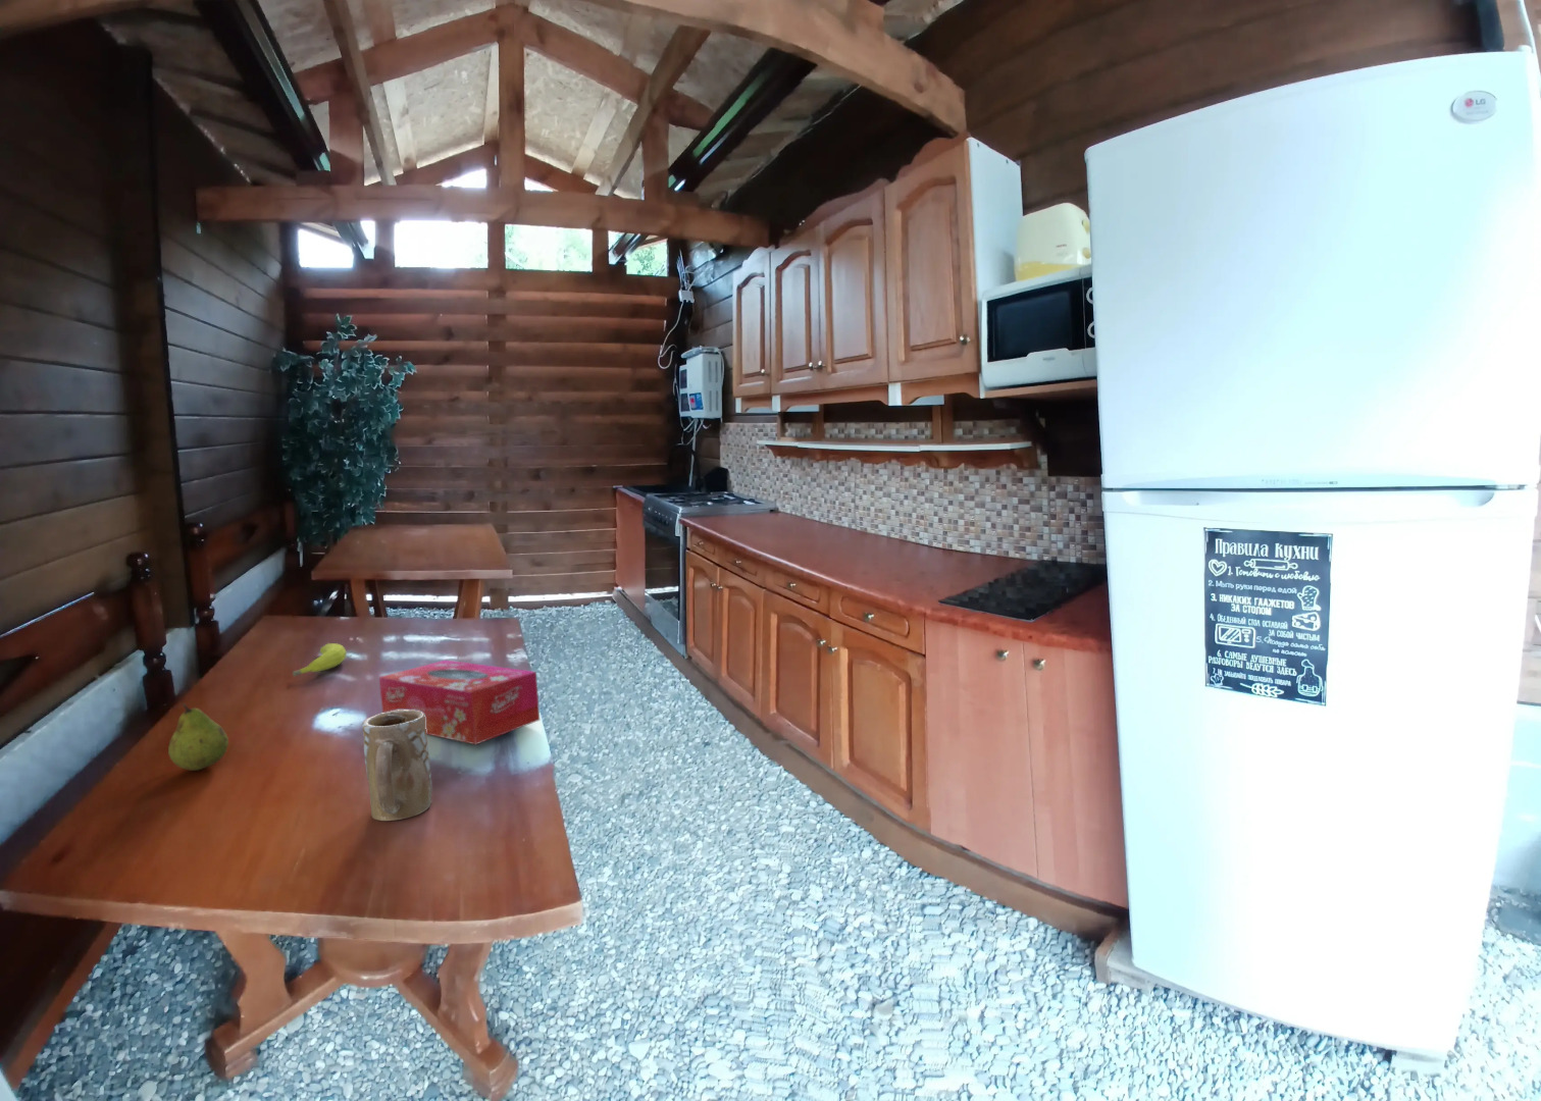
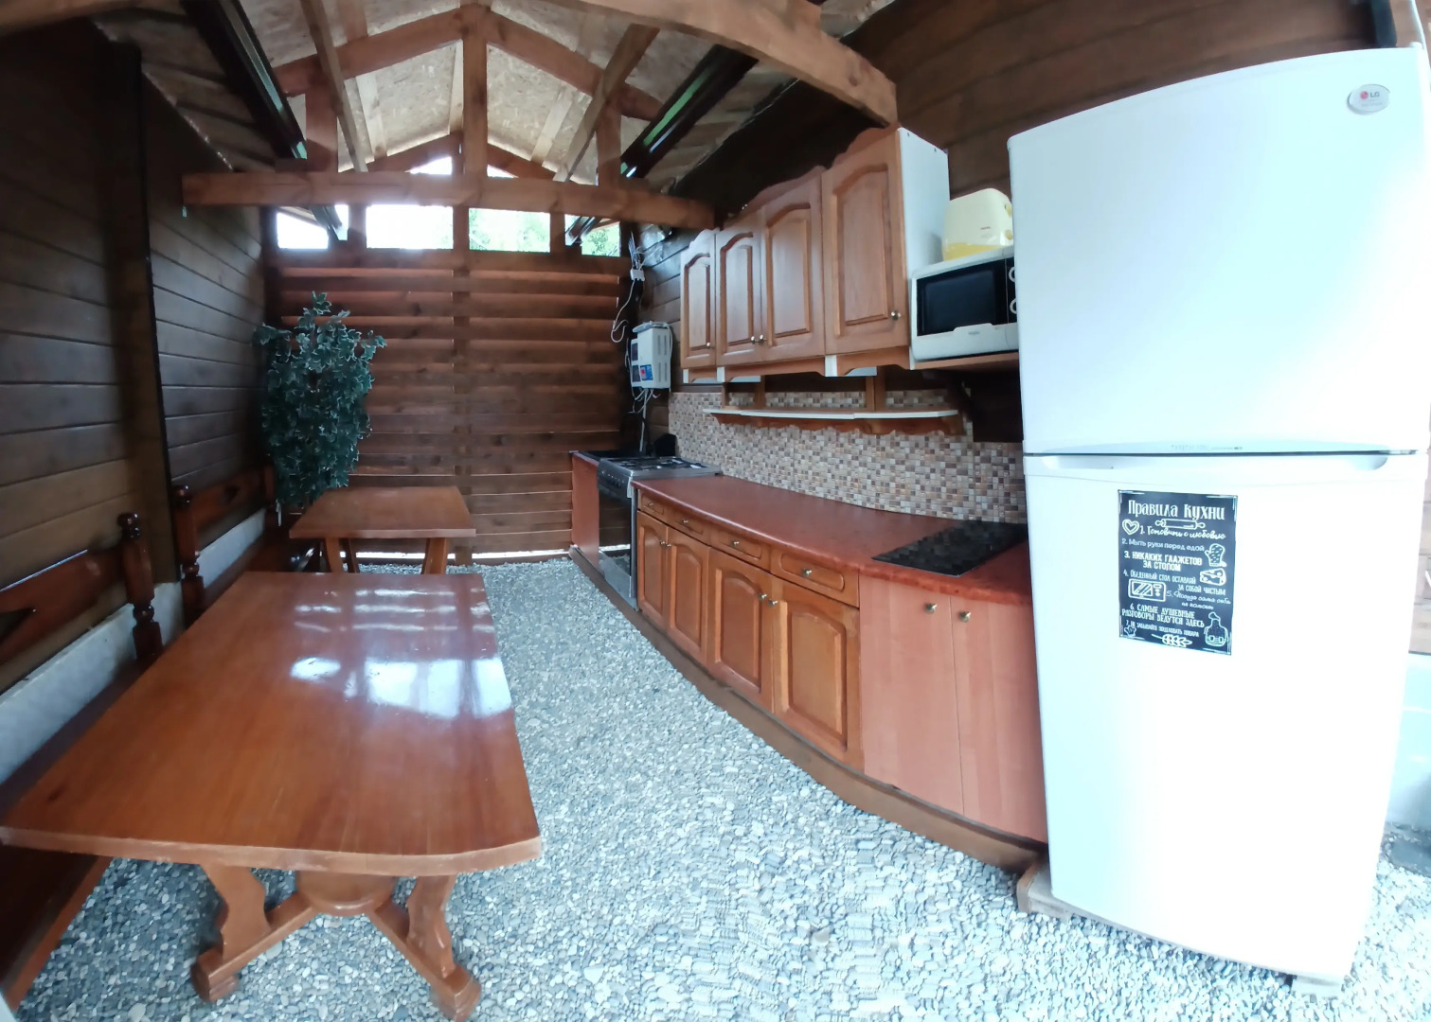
- fruit (197, 734)
- fruit (317, 658)
- mug (400, 766)
- tissue box (459, 698)
